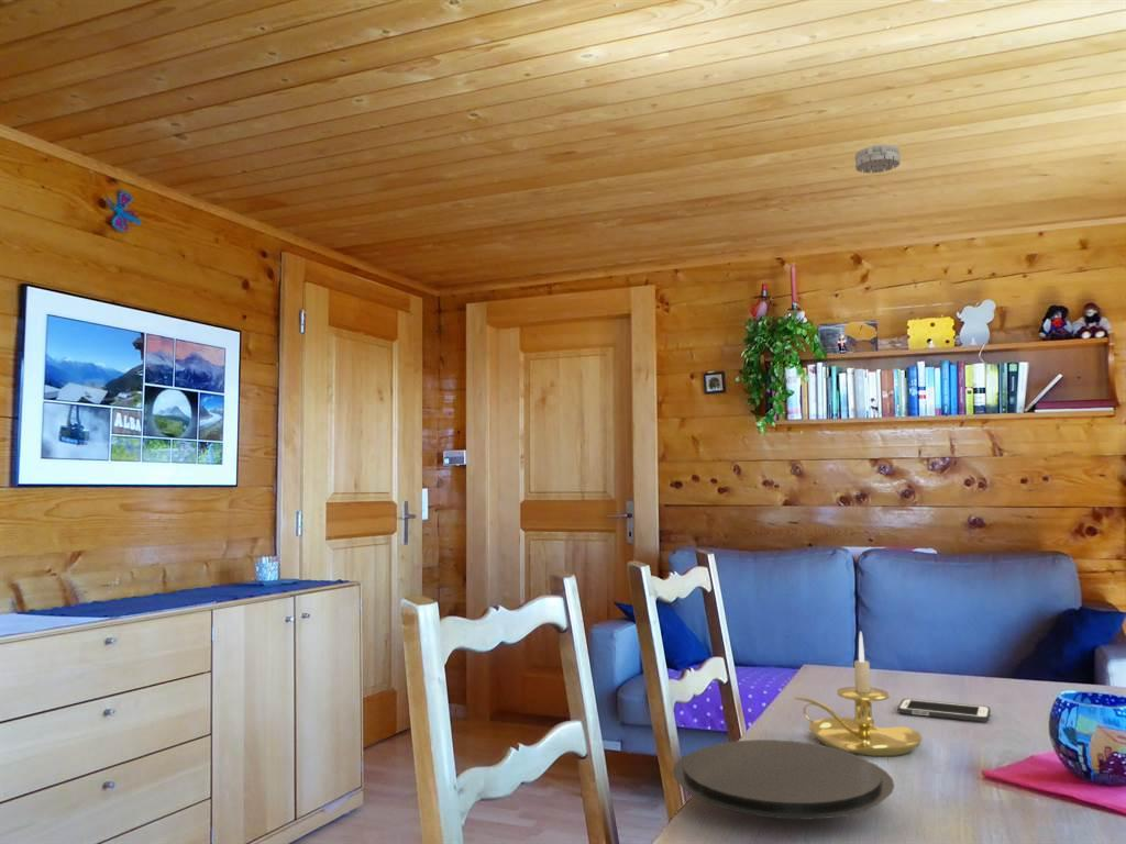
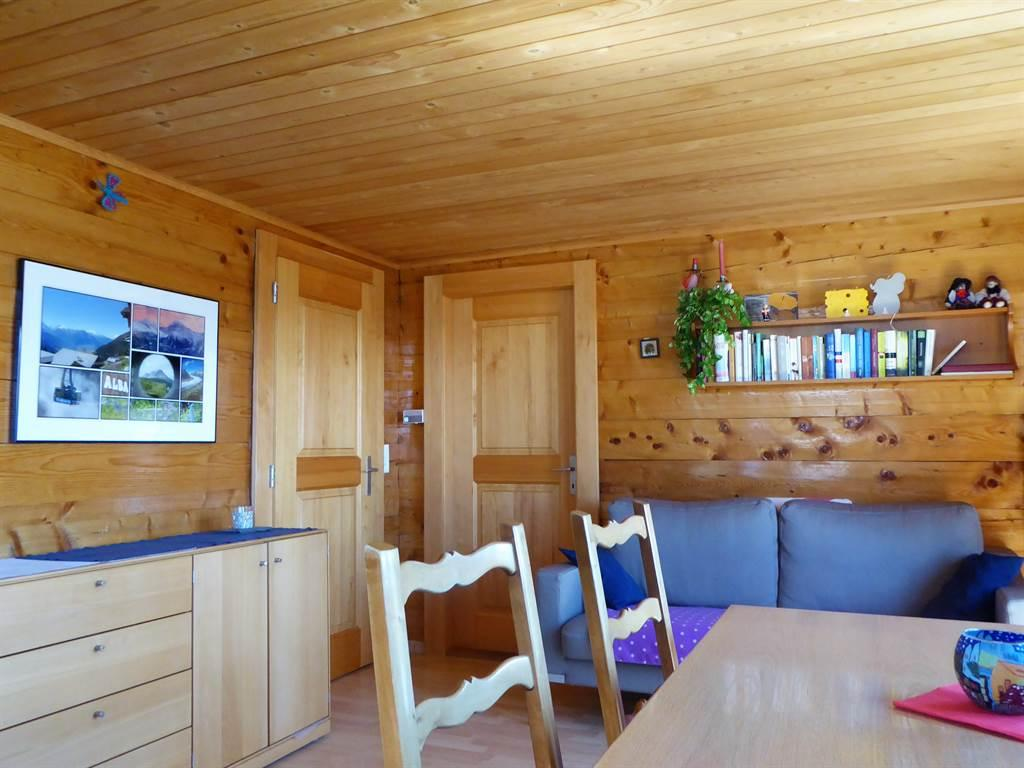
- candle holder (853, 687)
- cell phone (943, 710)
- plate (780, 788)
- smoke detector (876, 158)
